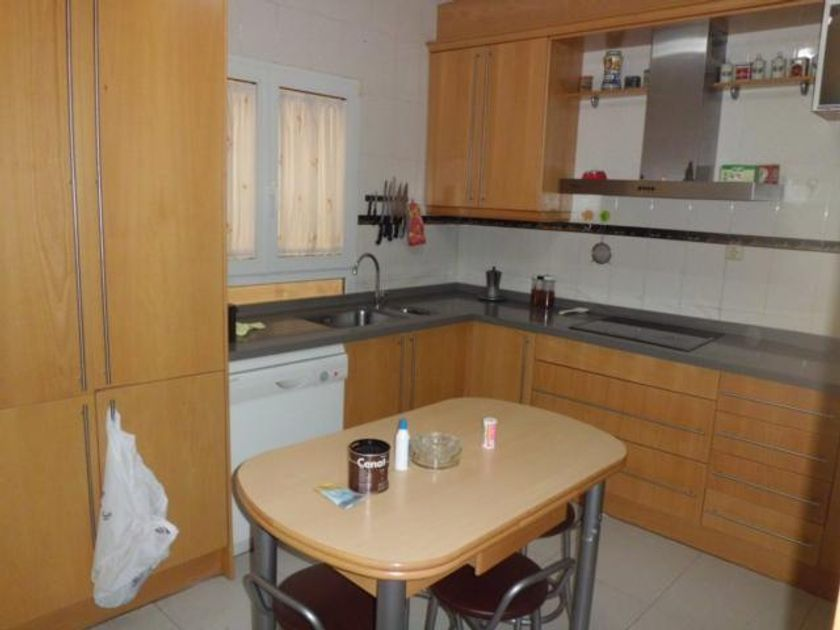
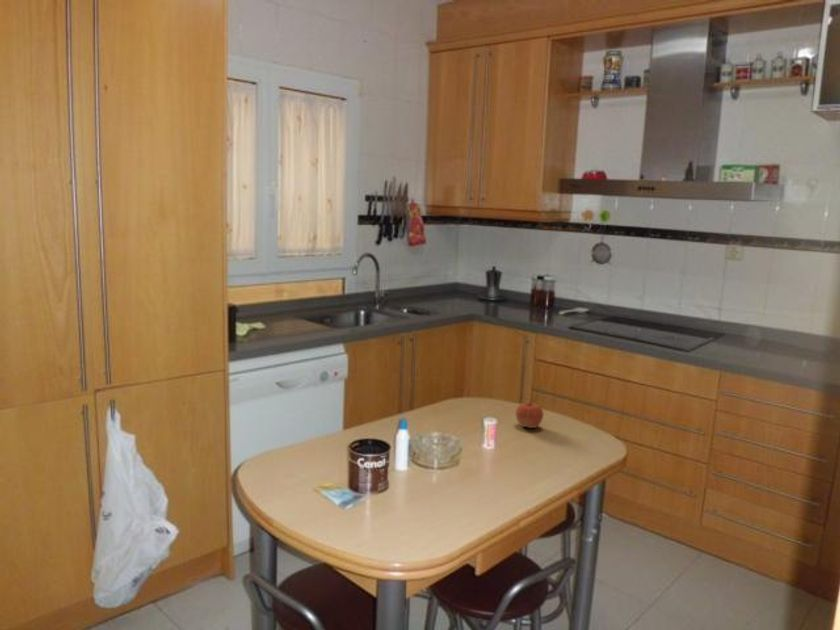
+ apple (529, 414)
